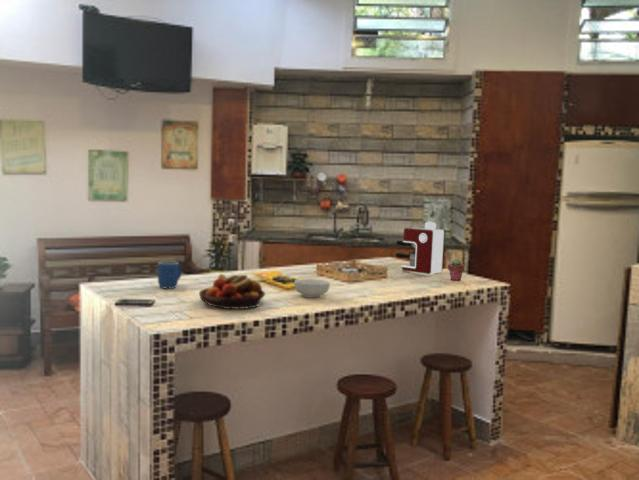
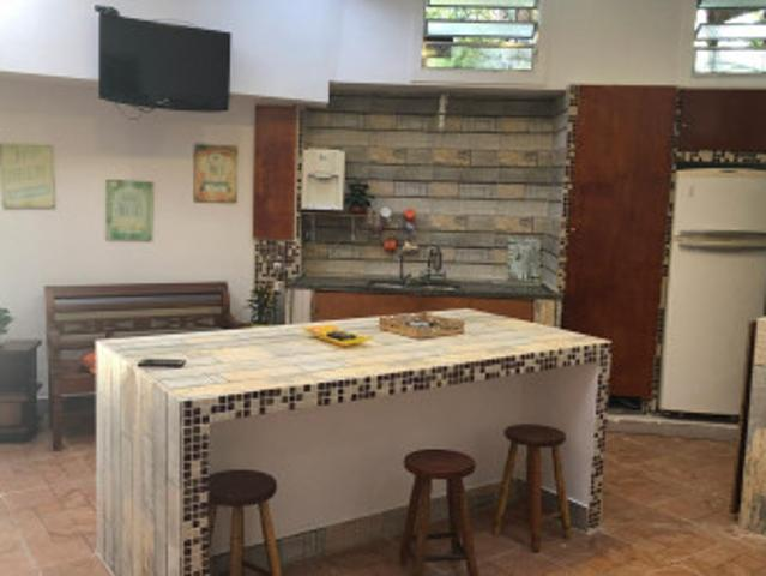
- cereal bowl (311, 288)
- mug (169, 274)
- fruit bowl (231, 289)
- potted succulent (456, 269)
- coffee maker (416, 245)
